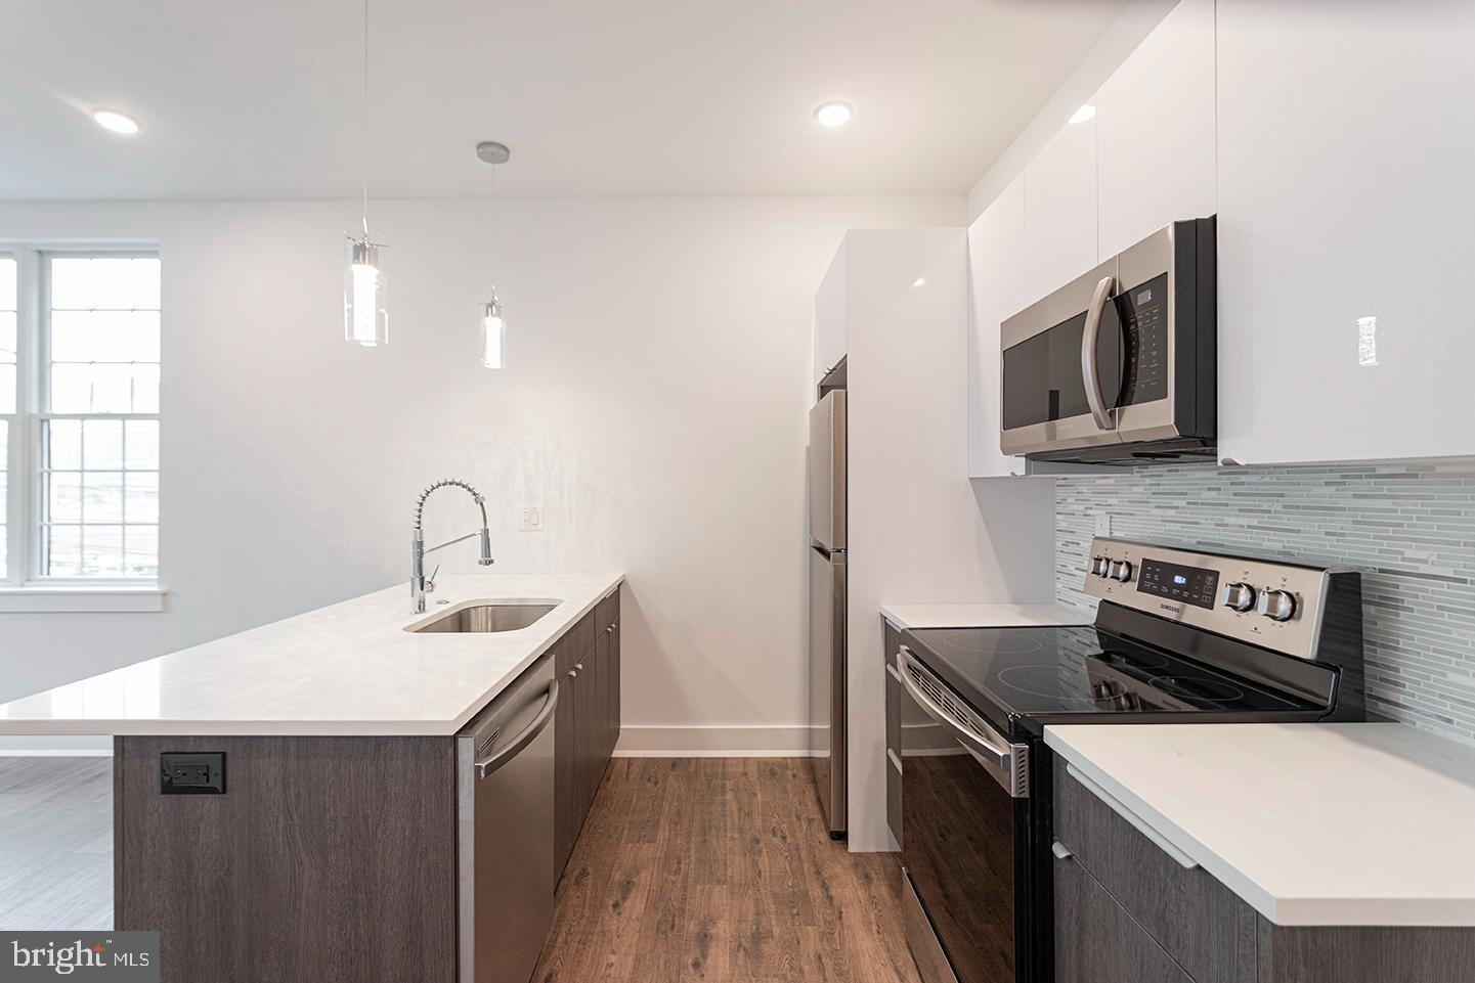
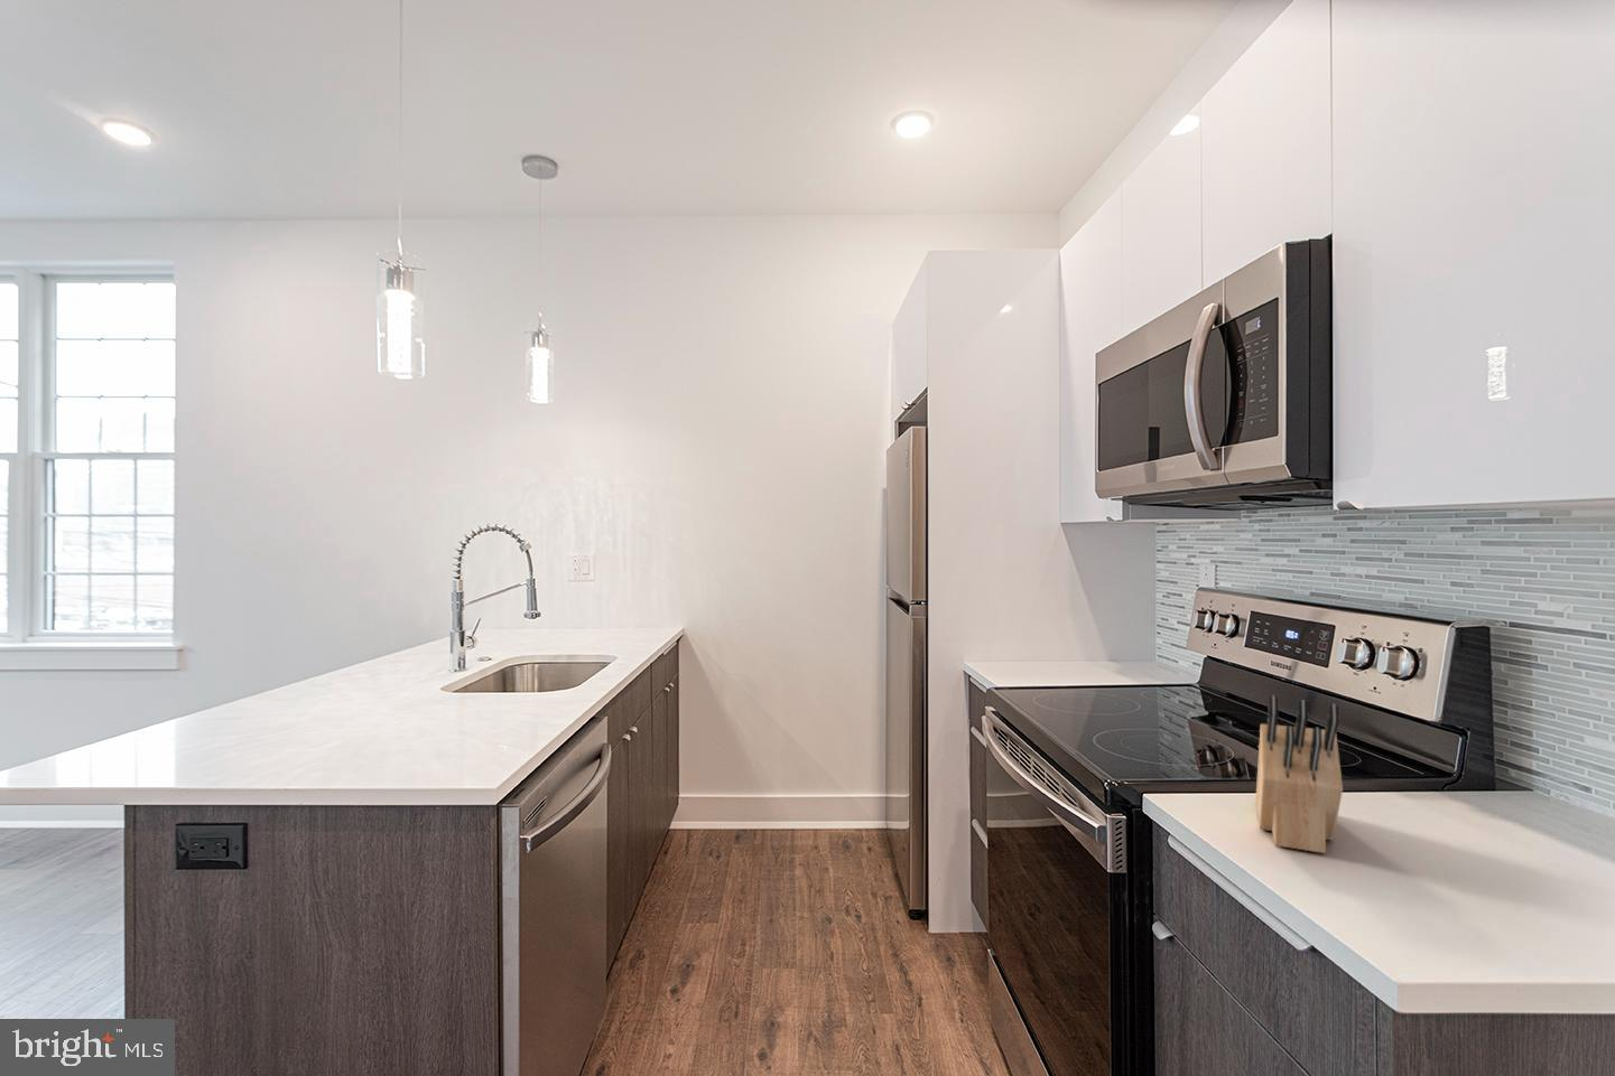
+ knife block (1295, 760)
